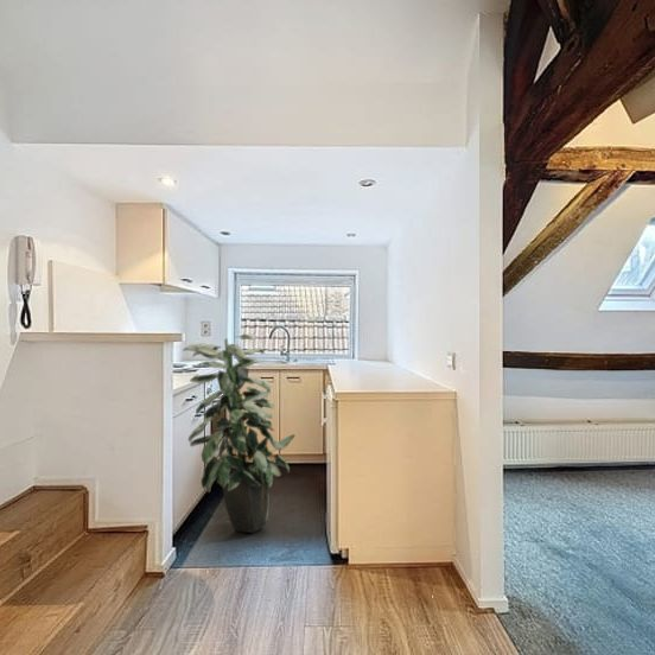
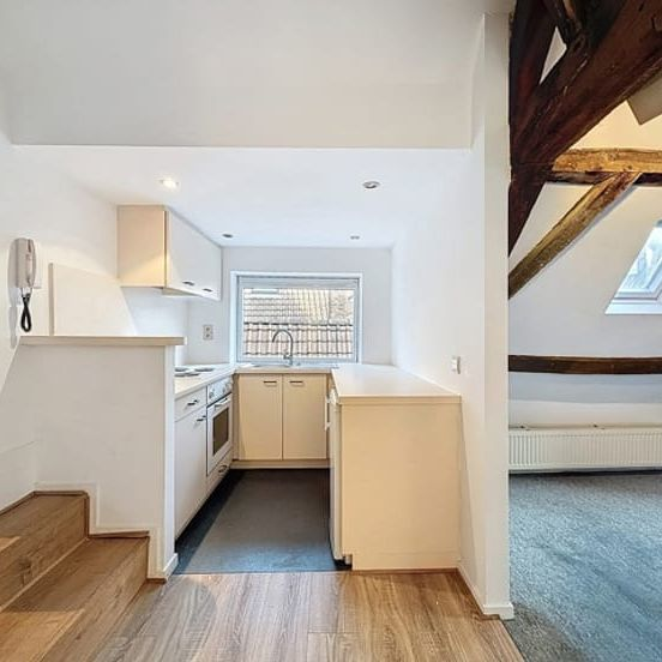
- indoor plant (239, 431)
